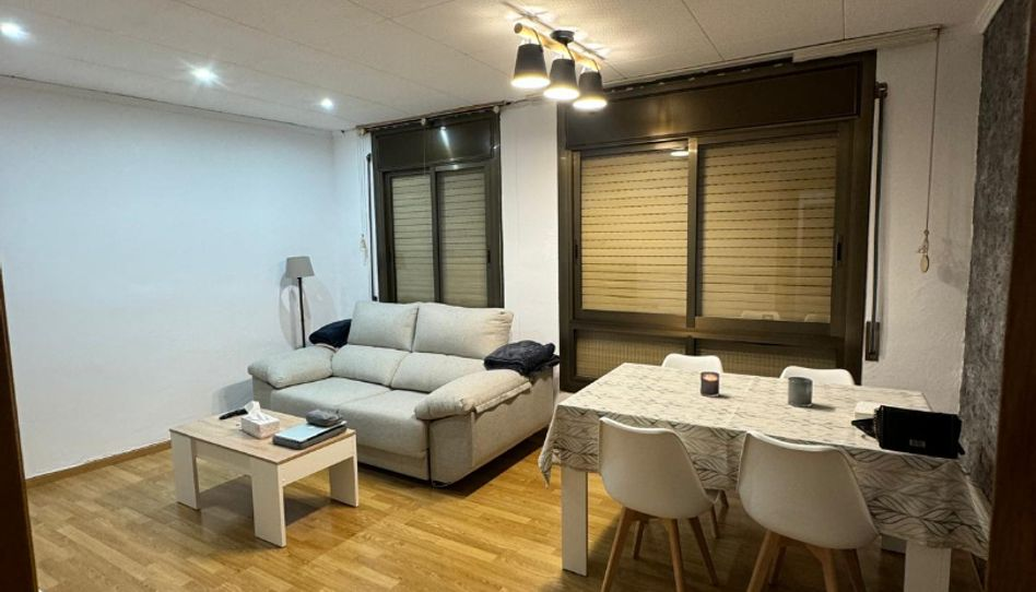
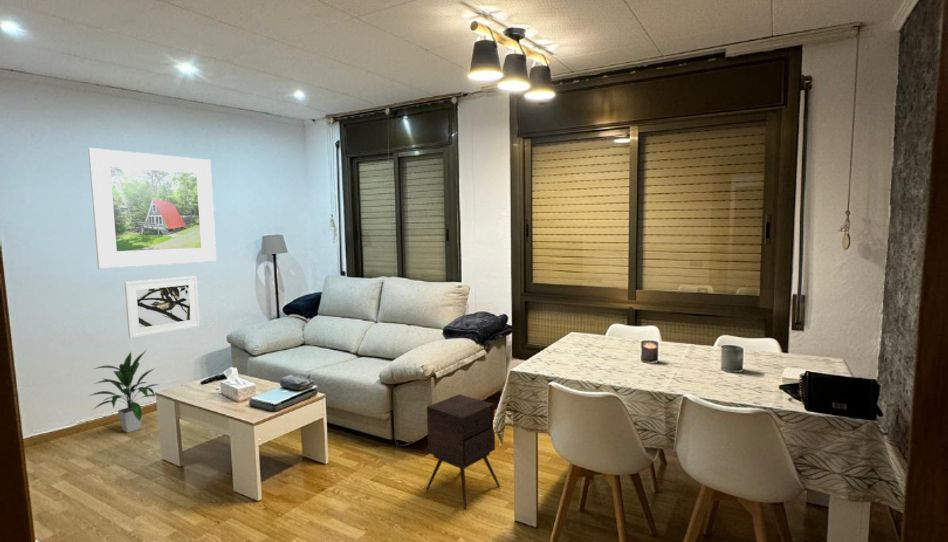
+ side table (462, 447)
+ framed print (158, 210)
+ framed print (164, 305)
+ indoor plant (127, 392)
